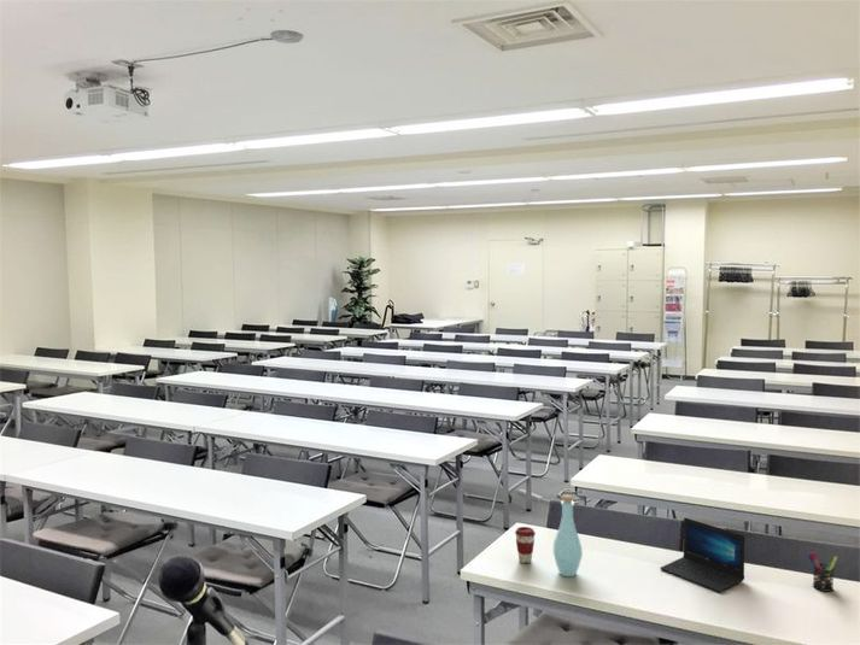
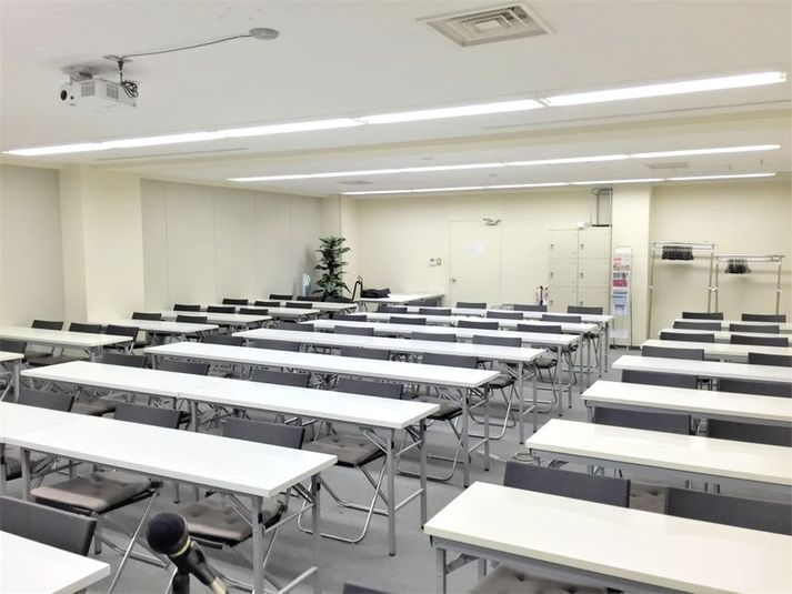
- bottle (567, 534)
- laptop (701, 552)
- pen holder (823, 570)
- coffee cup (525, 545)
